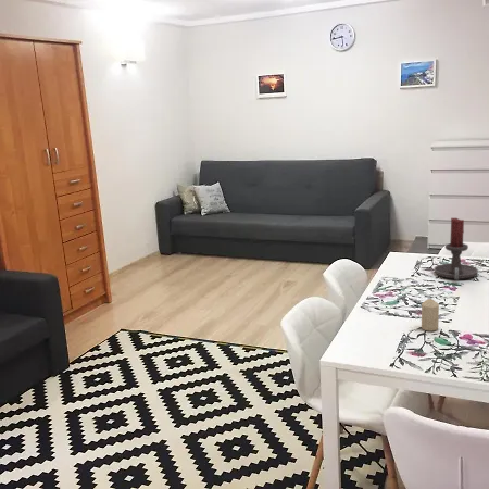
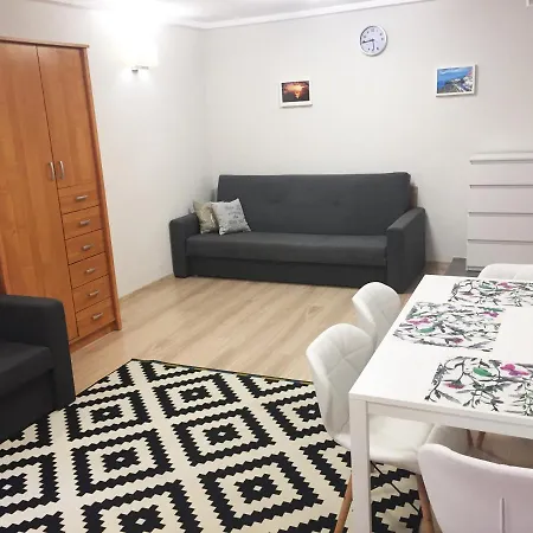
- candle holder (456, 247)
- candle (429, 314)
